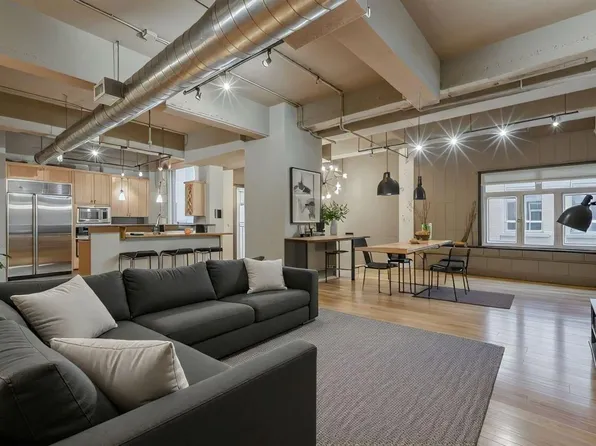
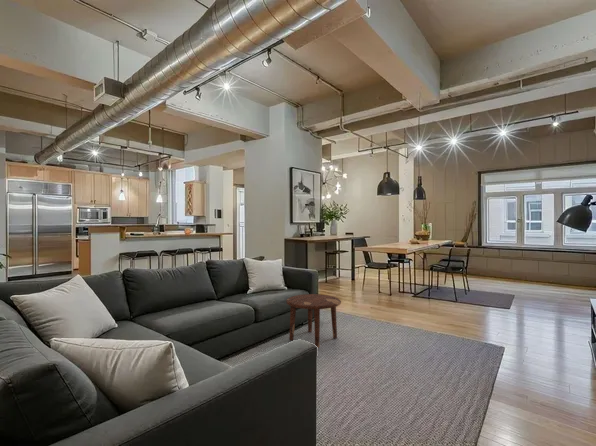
+ side table (314, 319)
